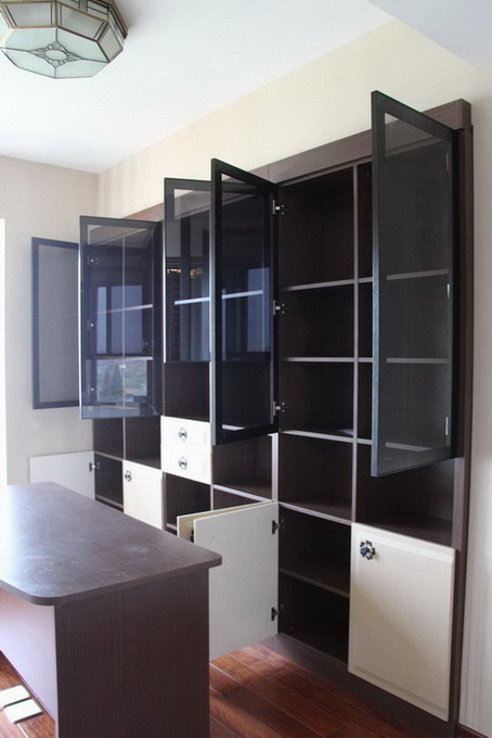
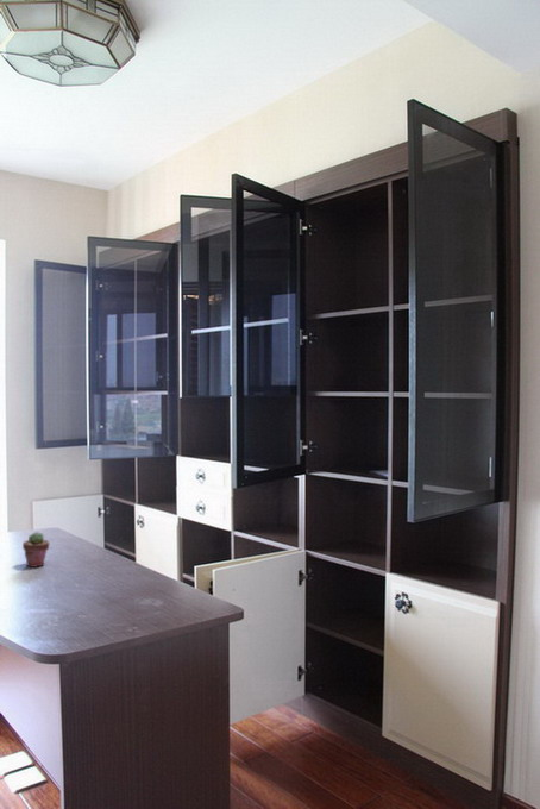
+ potted succulent (36, 548)
